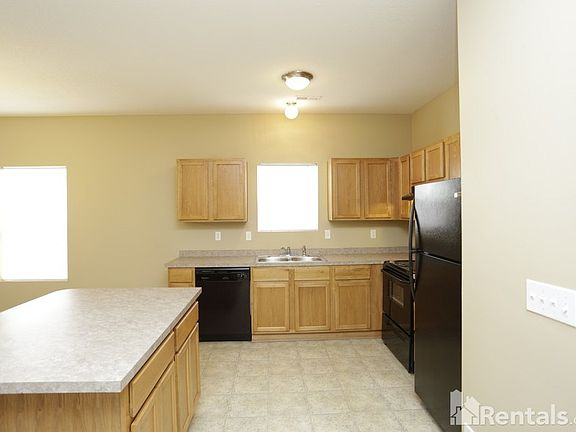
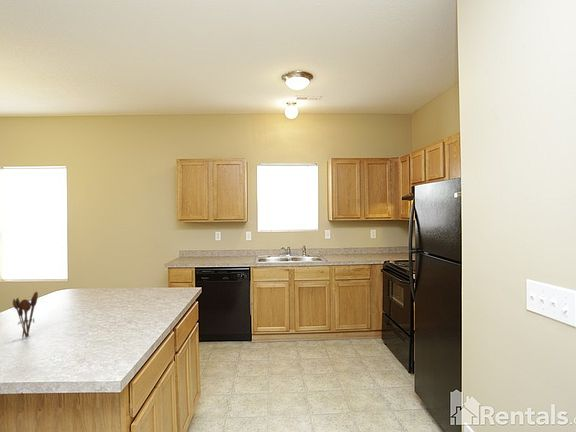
+ utensil holder (26, 314)
